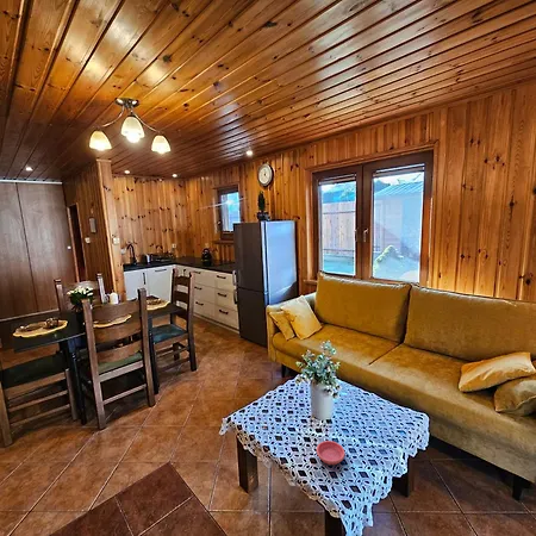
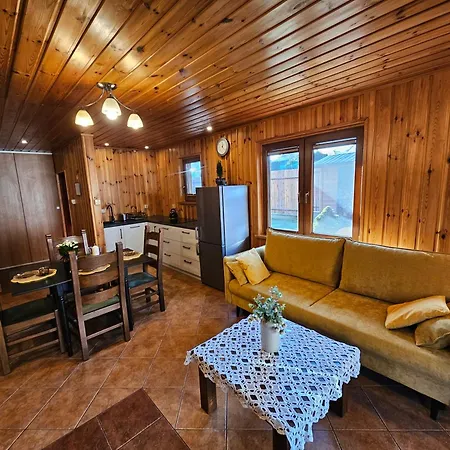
- saucer (330, 453)
